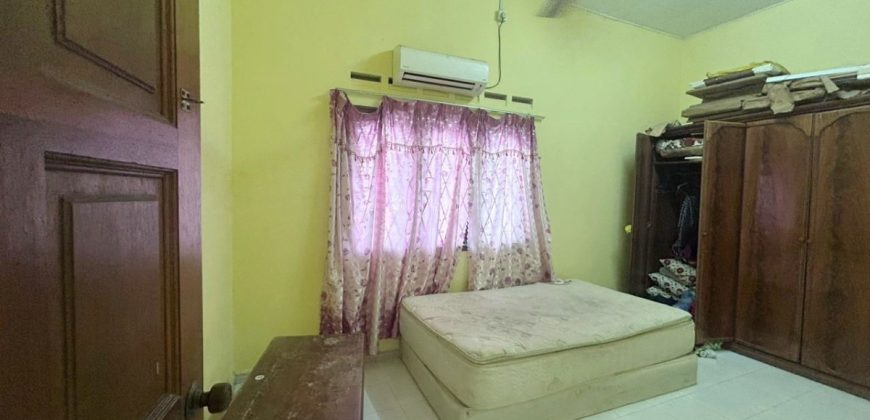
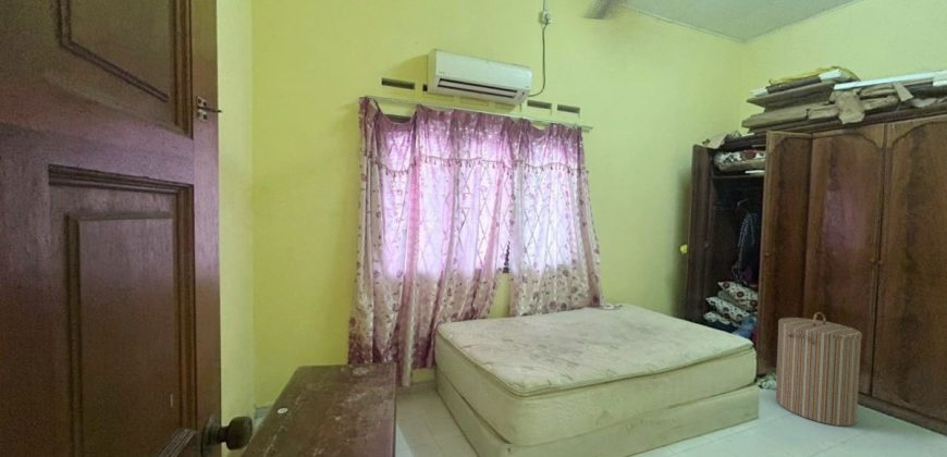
+ laundry hamper (815, 360)
